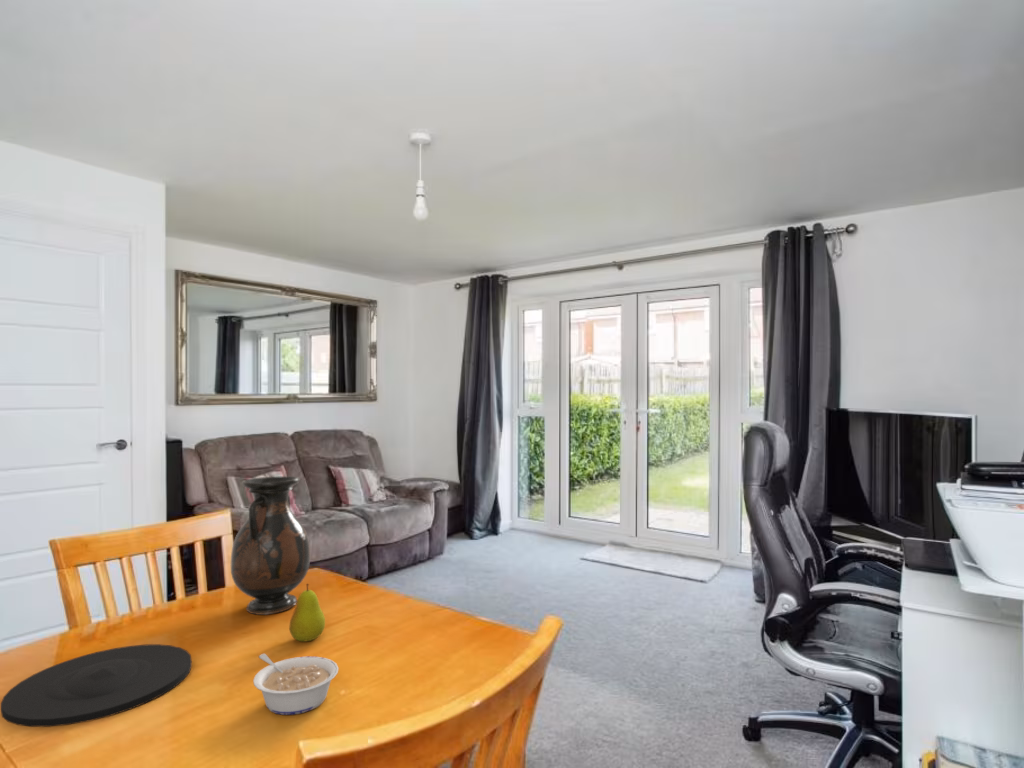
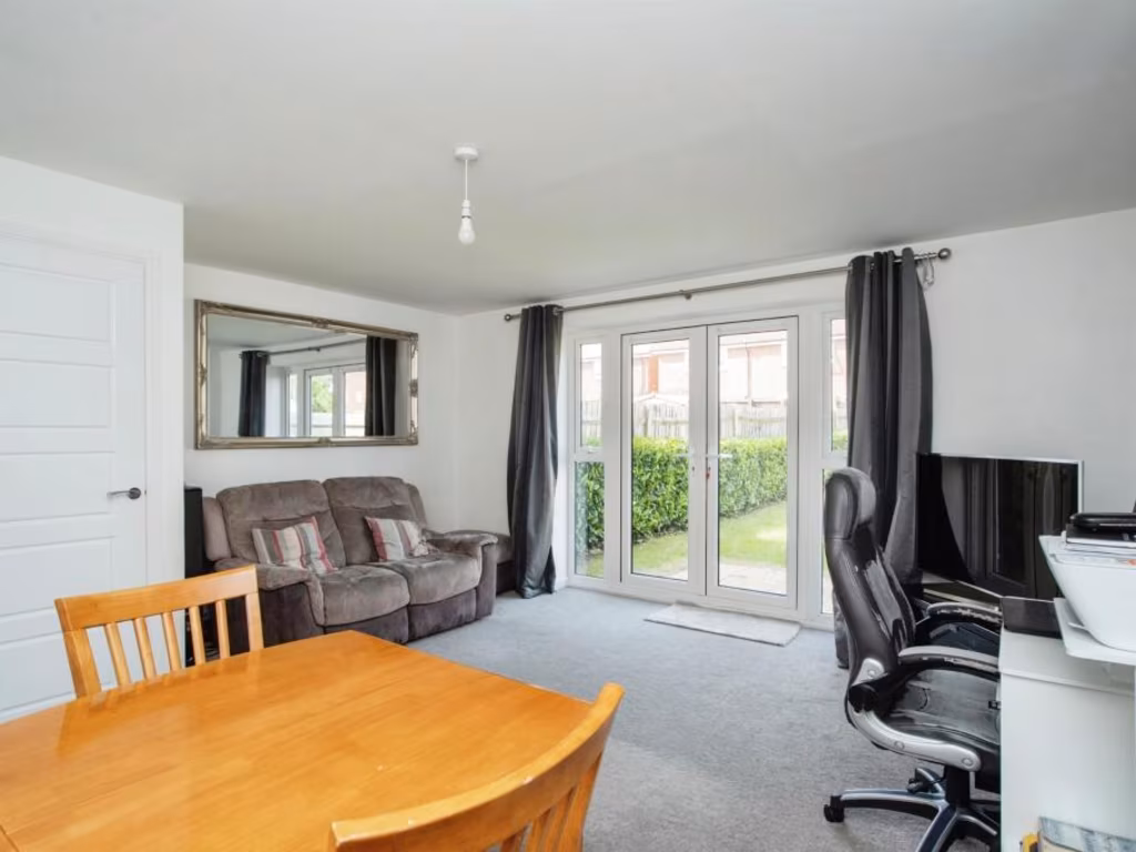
- plate (103, 675)
- fruit (307, 610)
- vase (271, 542)
- legume (293, 684)
